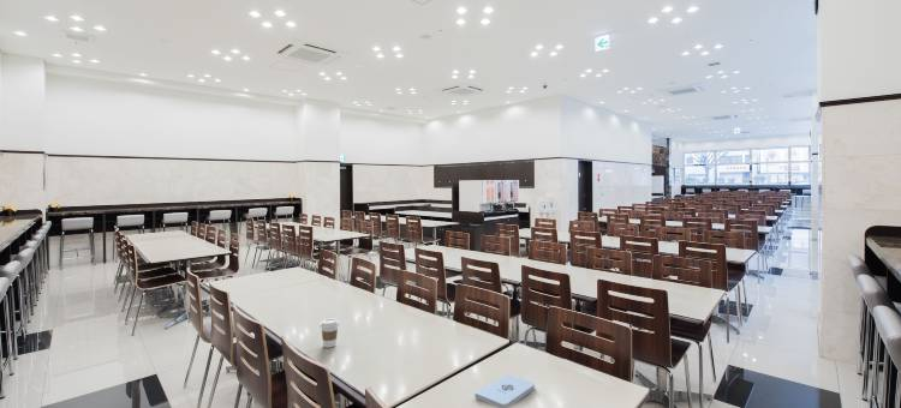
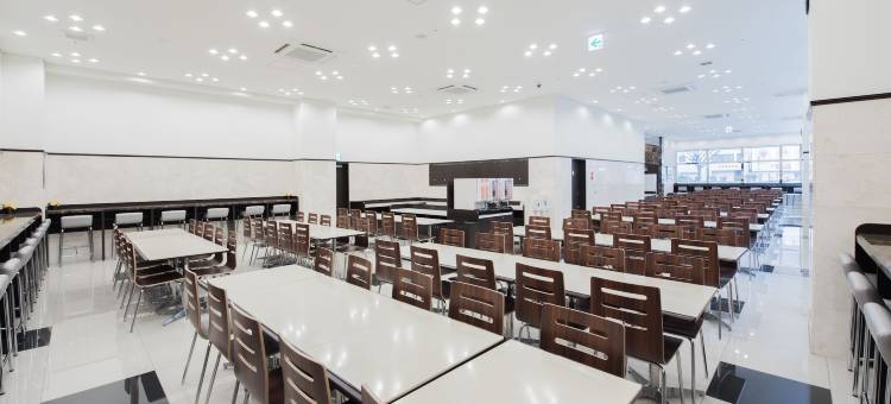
- coffee cup (329, 332)
- notepad (506, 390)
